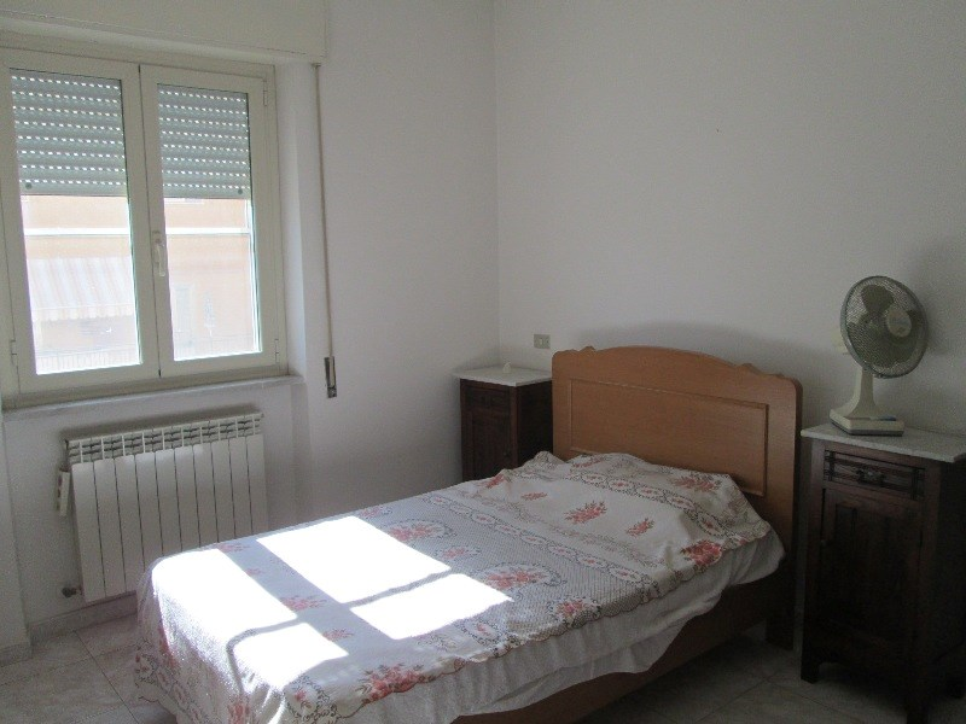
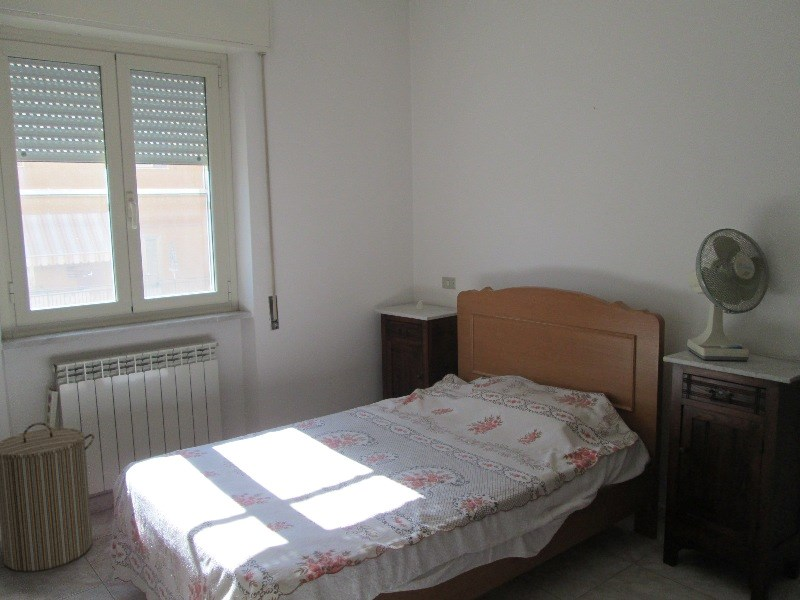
+ laundry hamper (44, 487)
